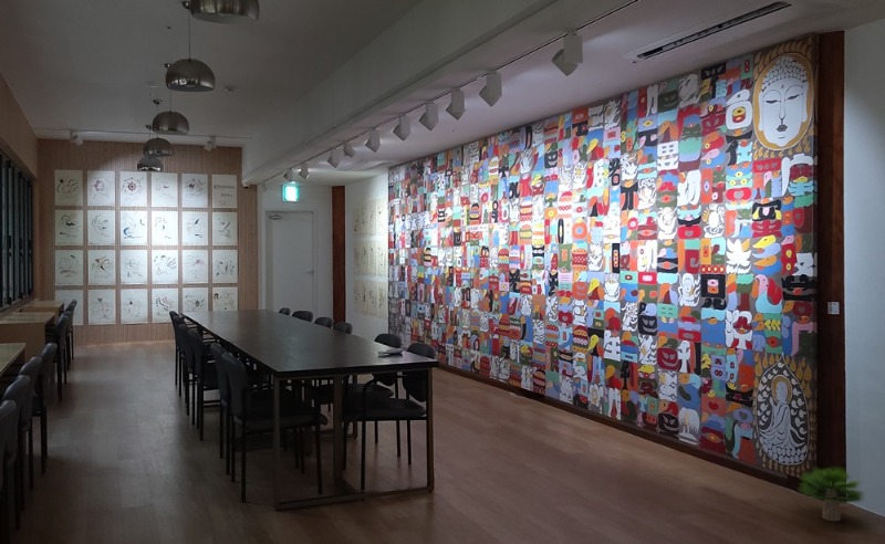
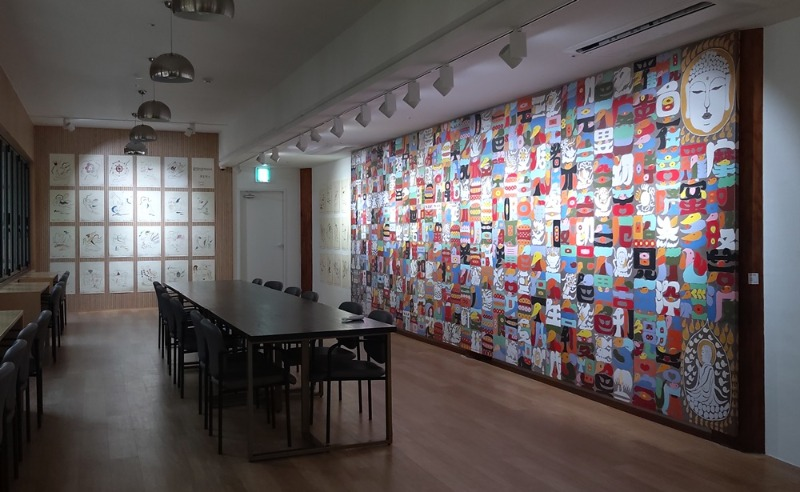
- potted plant (831, 491)
